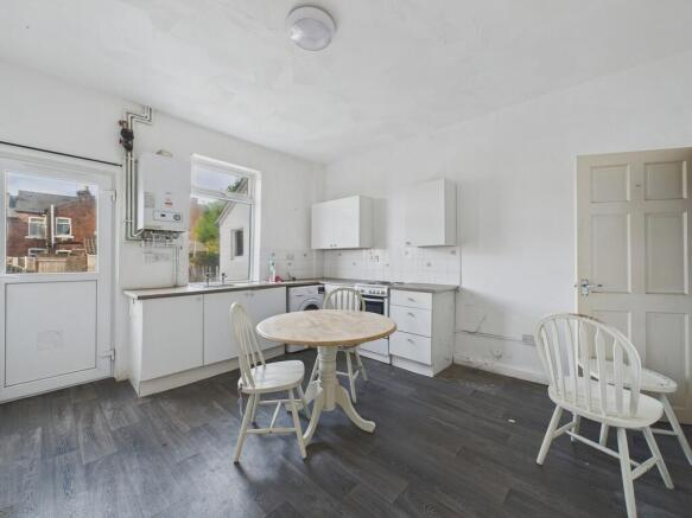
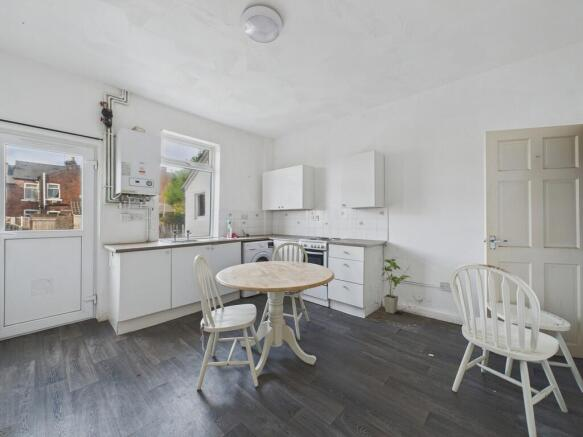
+ house plant (394, 285)
